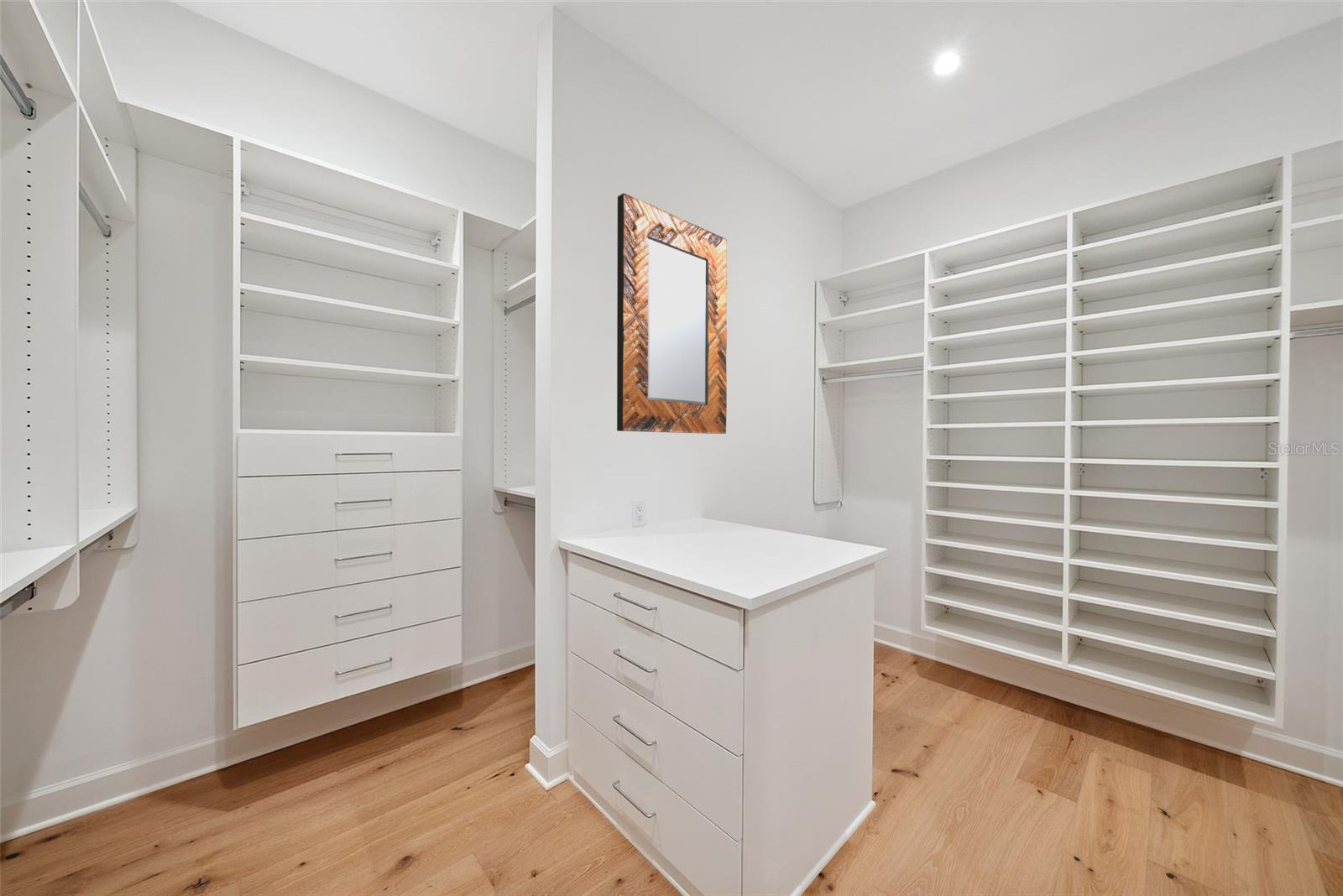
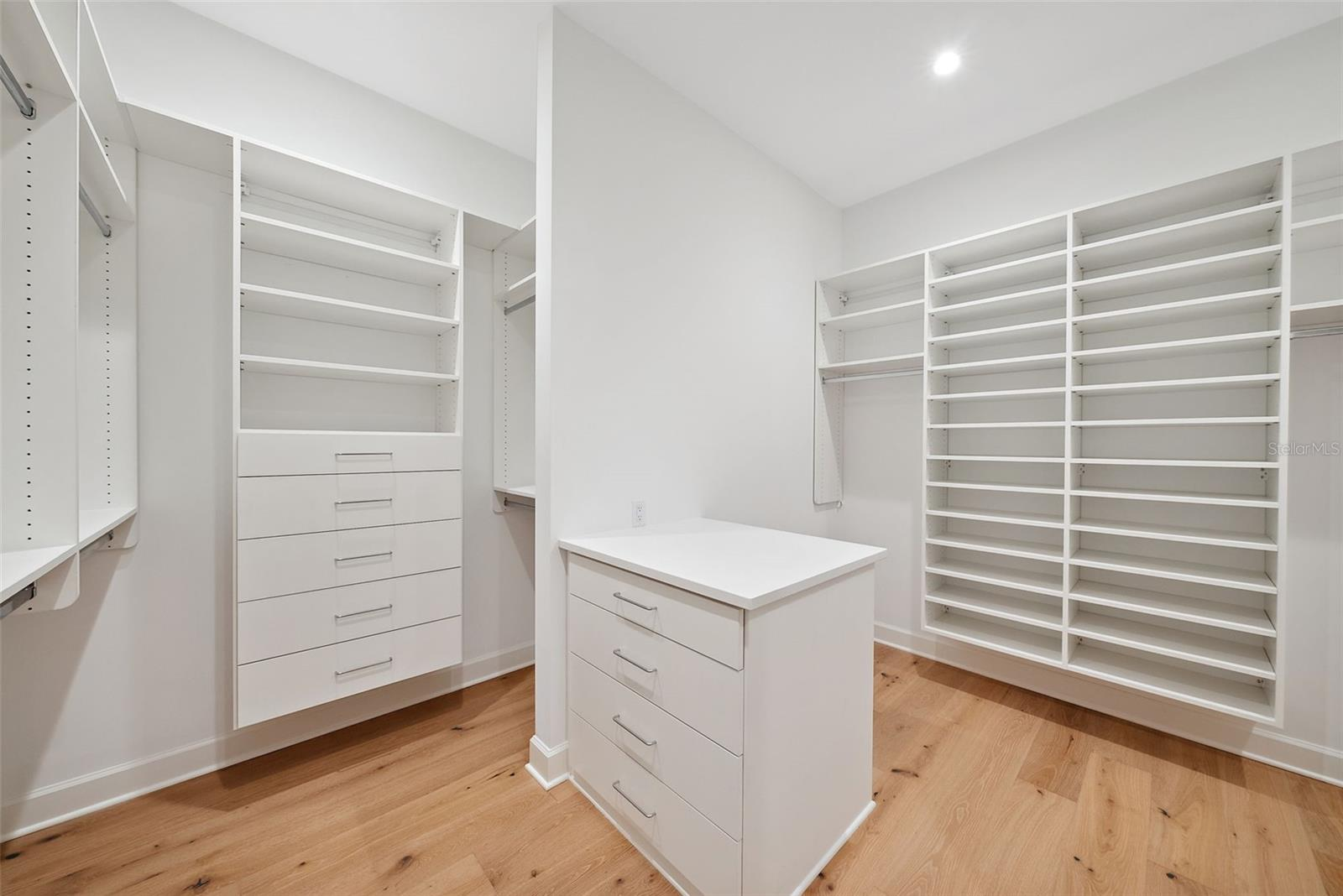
- home mirror (677, 326)
